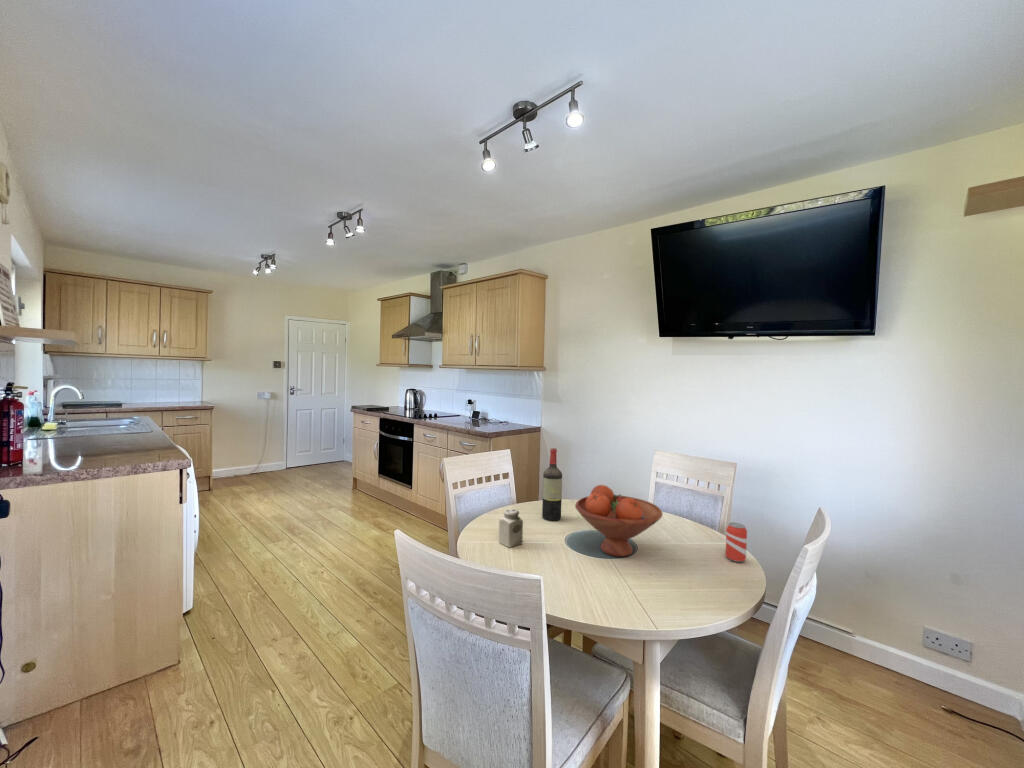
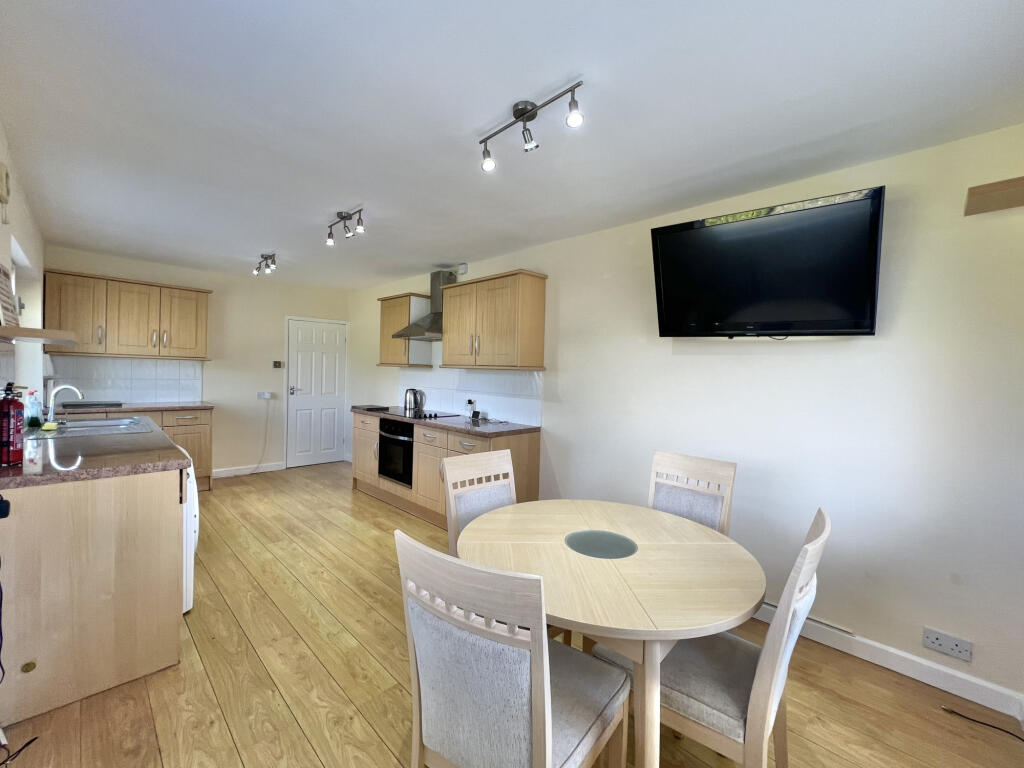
- beverage can (736, 542)
- fruit bowl (617, 520)
- salt shaker (510, 526)
- wine bottle (552, 483)
